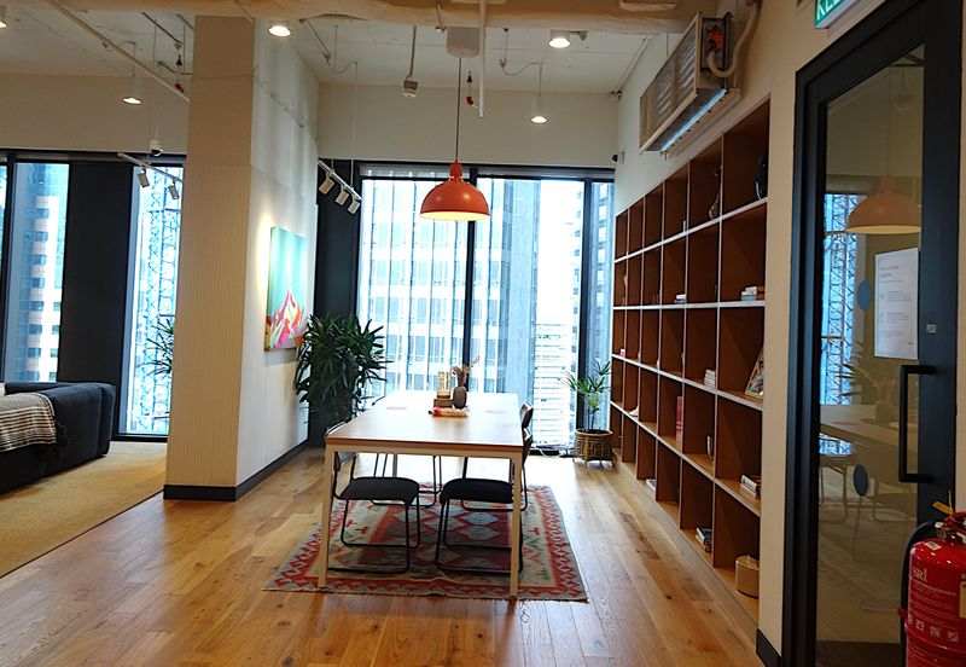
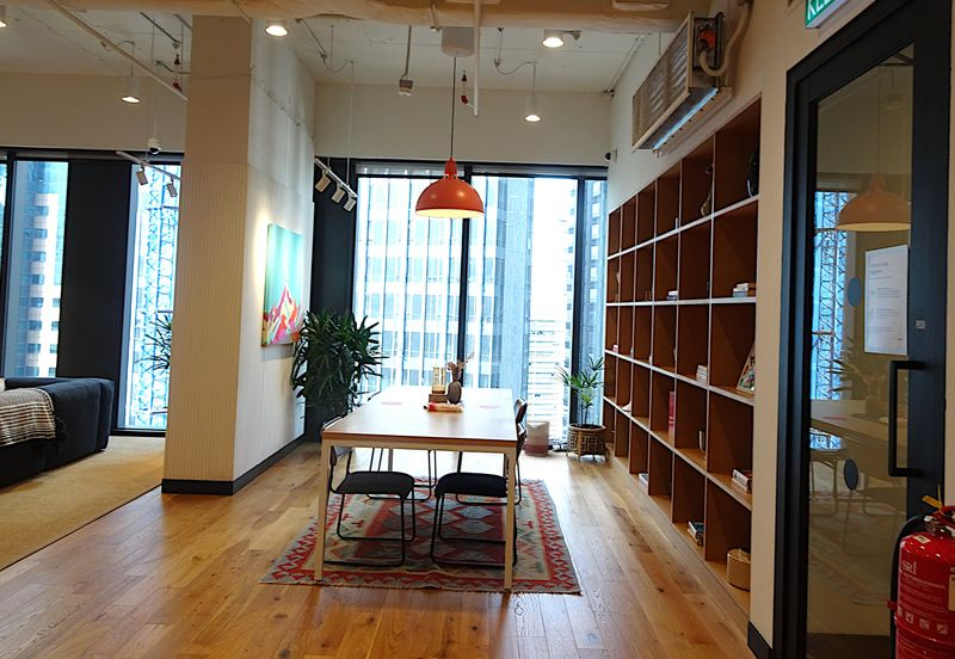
+ basket (536, 437)
